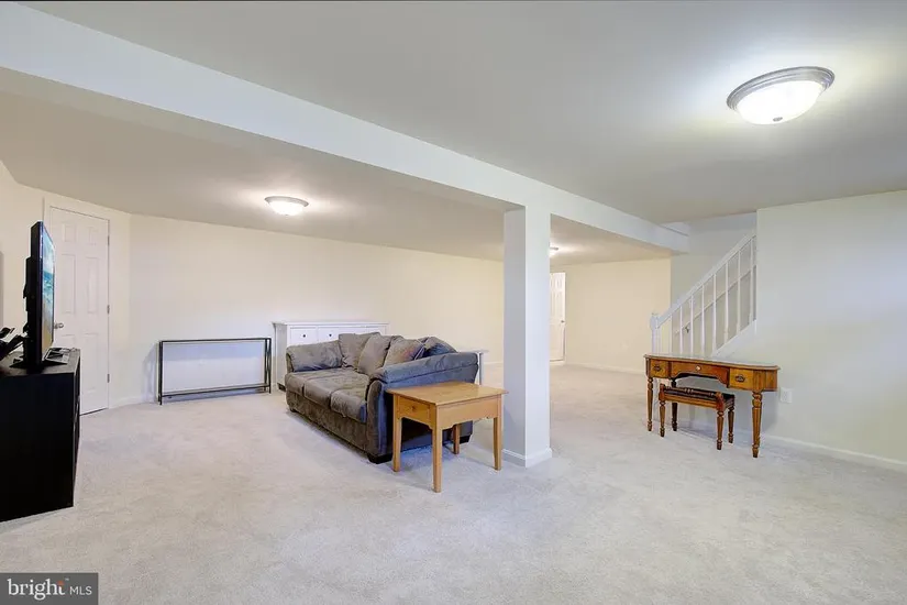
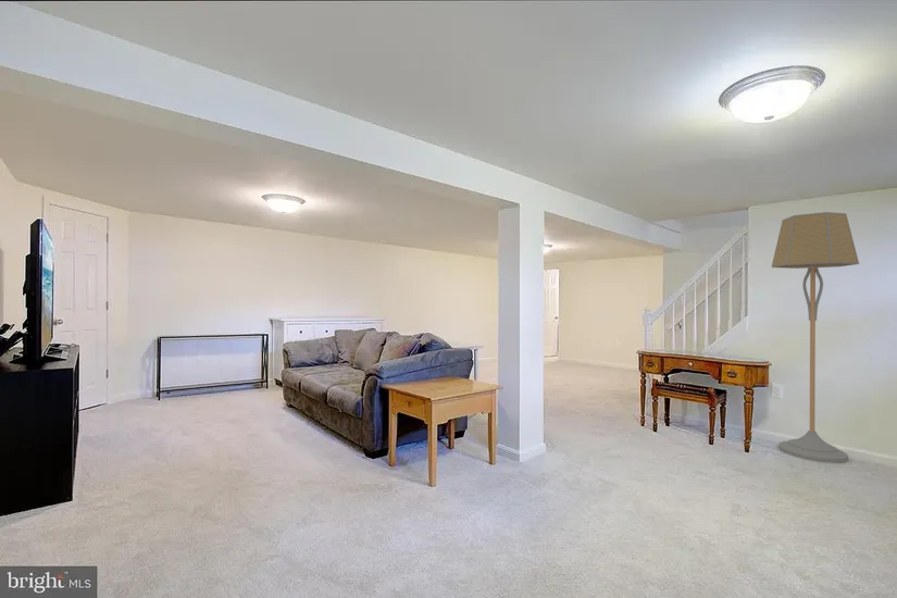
+ floor lamp (812, 334)
